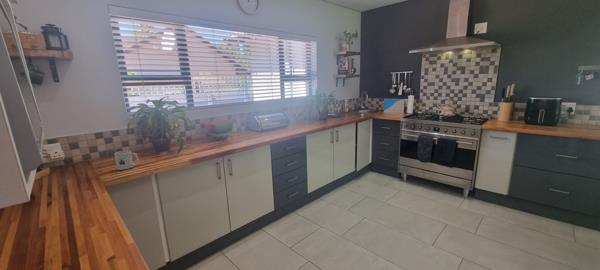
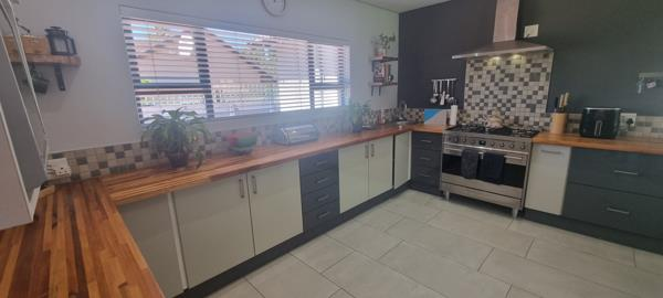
- mug (127, 159)
